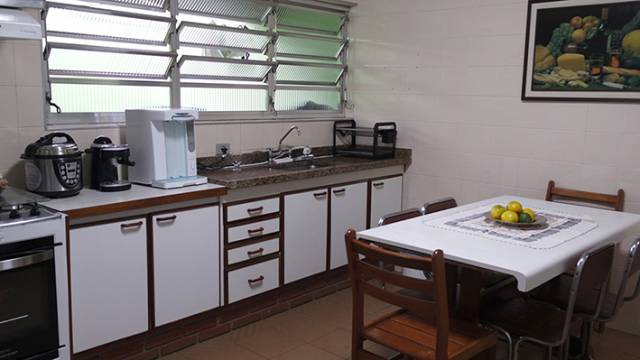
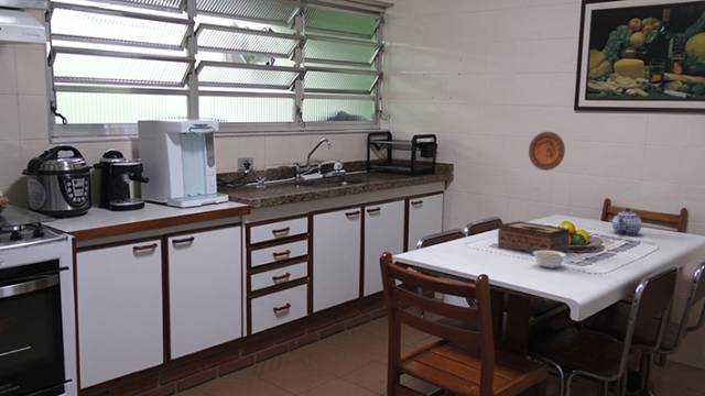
+ teapot (627, 220)
+ legume (547, 258)
+ tissue box (533, 238)
+ decorative plate (546, 151)
